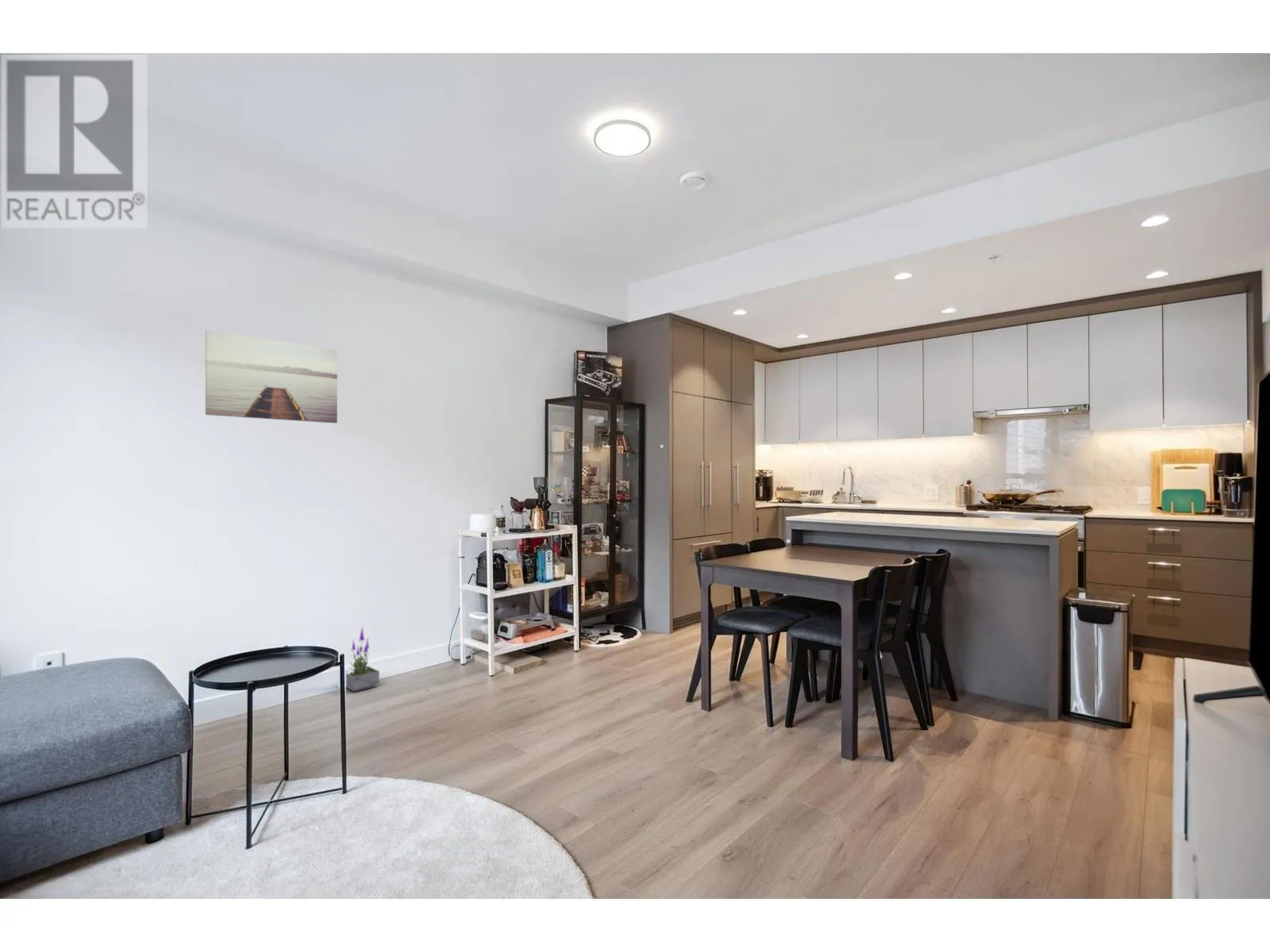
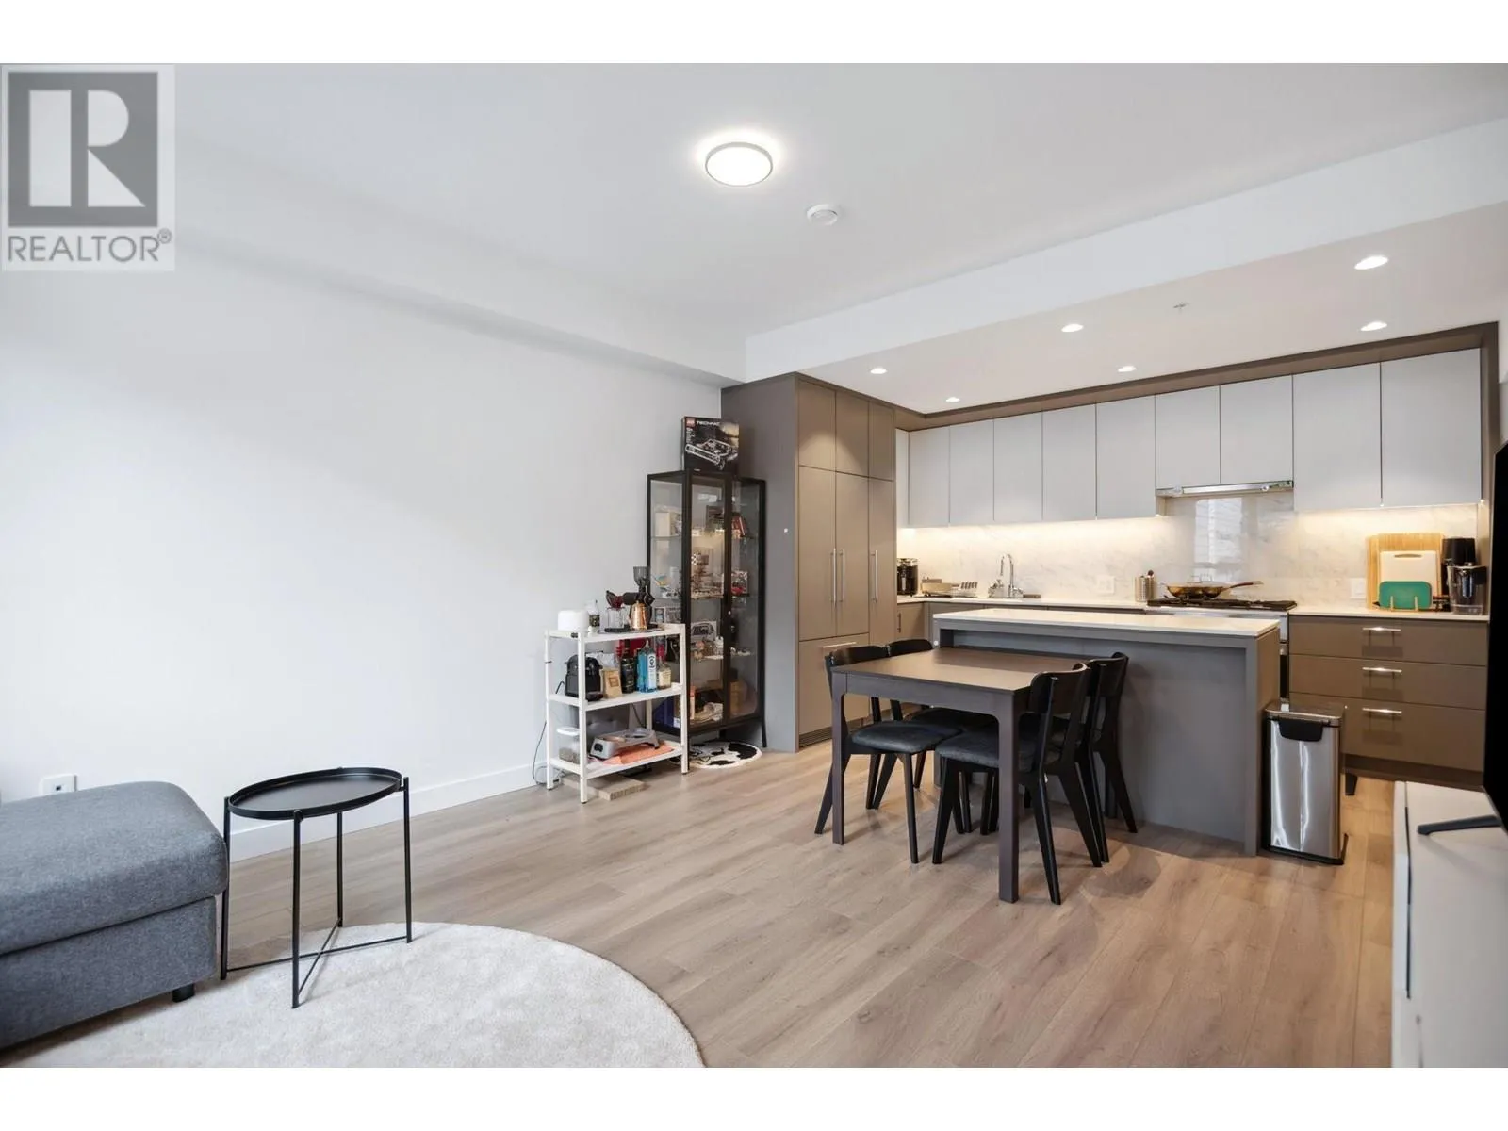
- wall art (275, 380)
- potted plant (360, 656)
